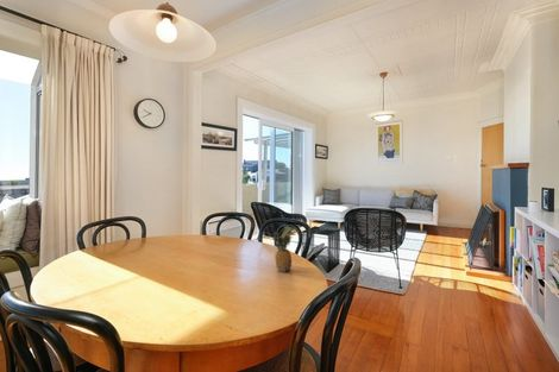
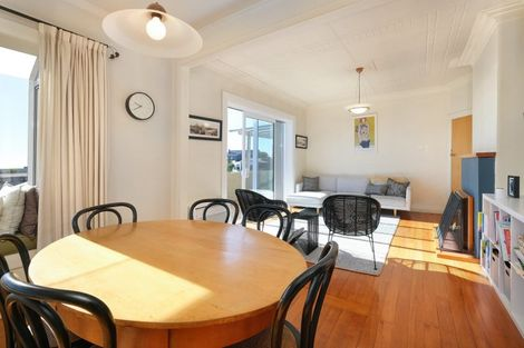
- fruit (284, 247)
